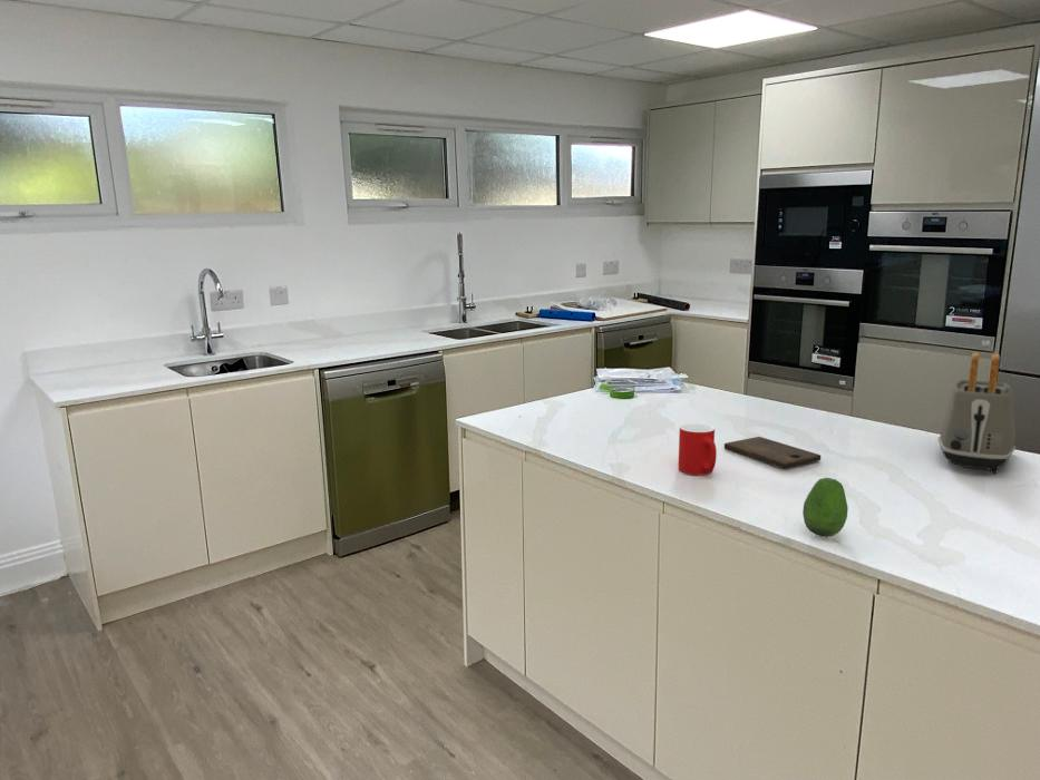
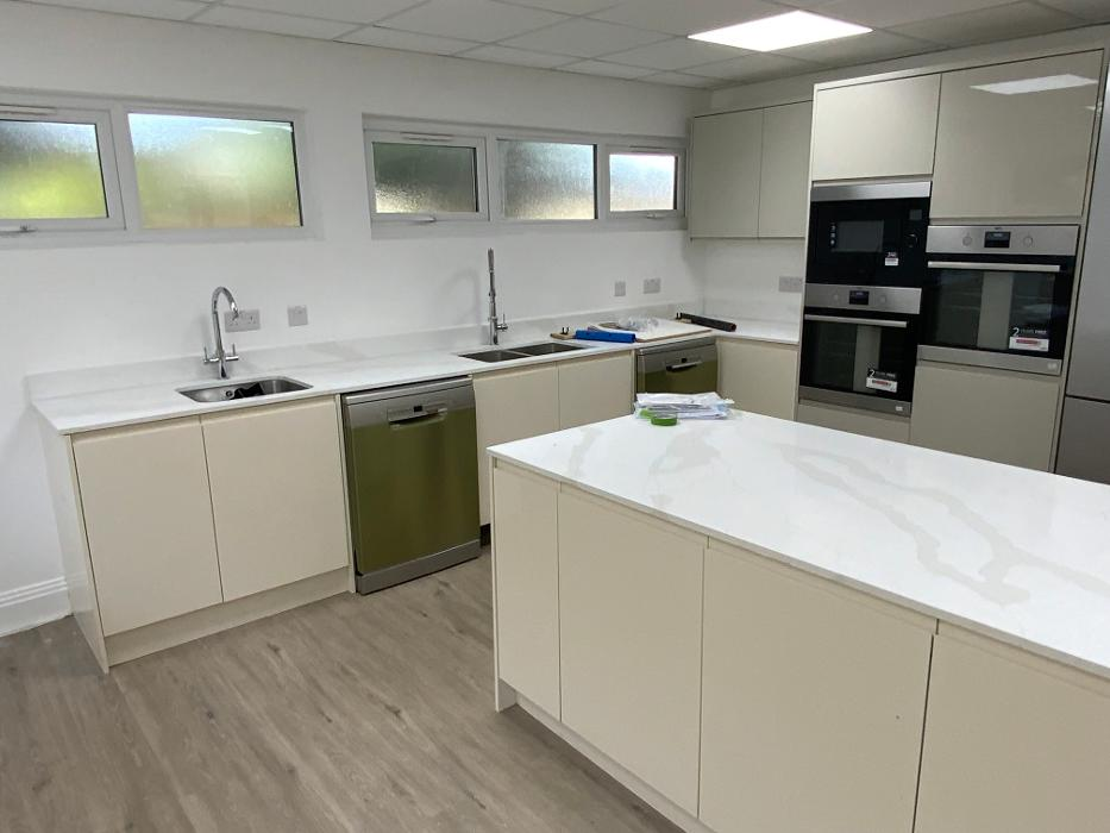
- fruit (825, 506)
- cutting board (770, 451)
- toaster (980, 407)
- cup (700, 450)
